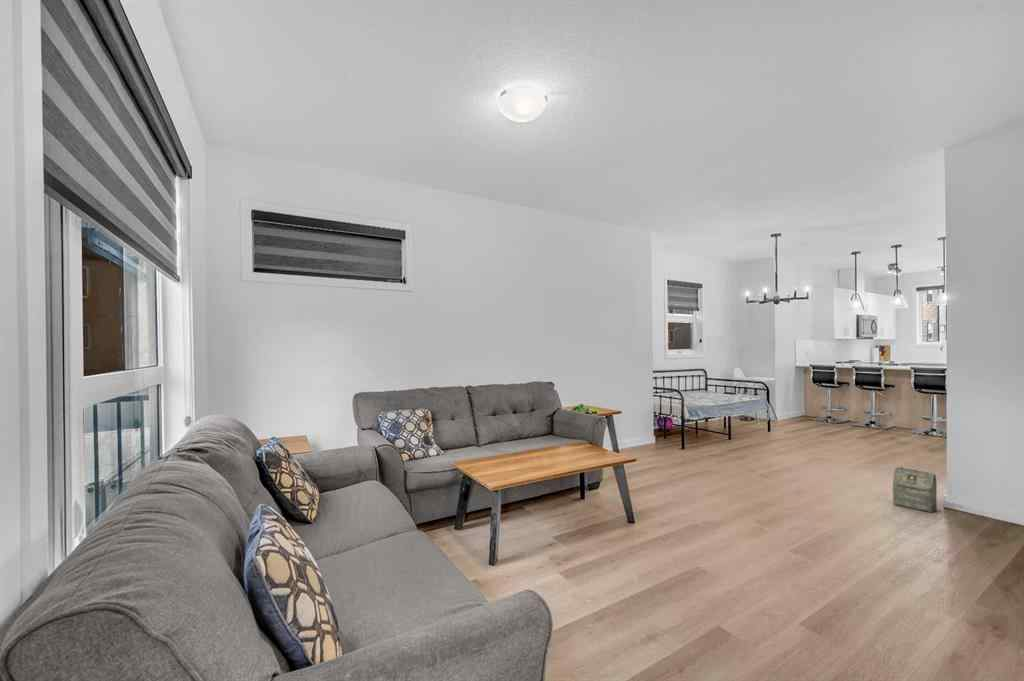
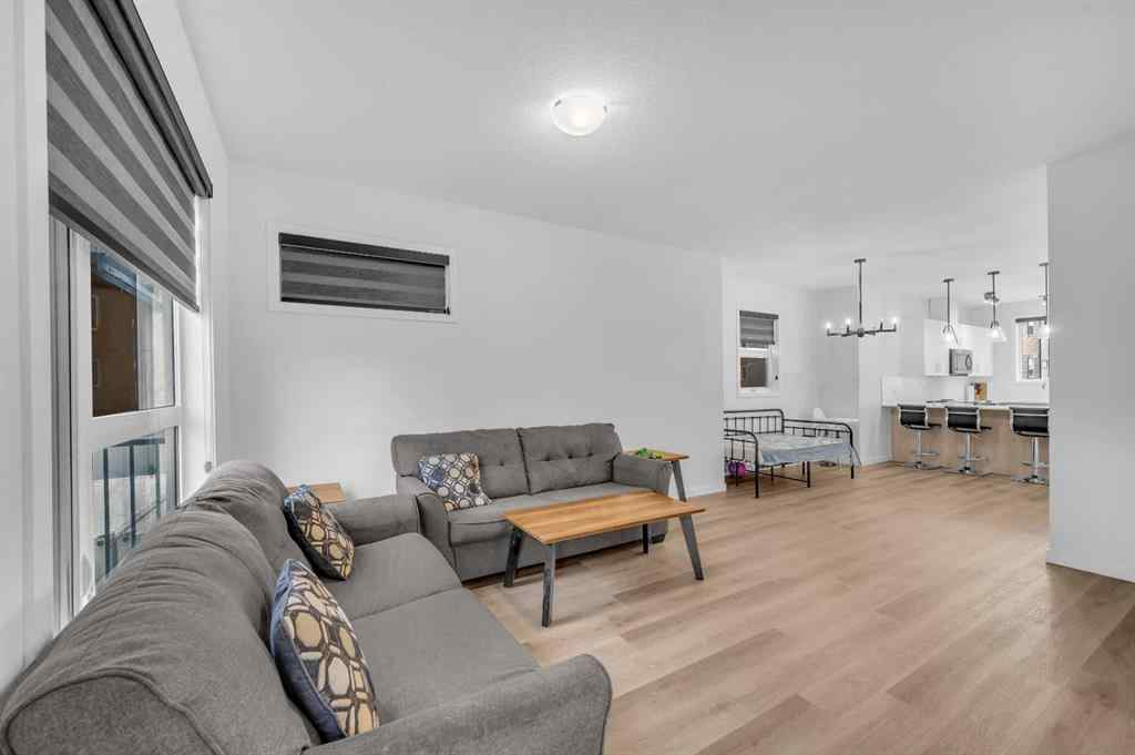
- bag (914, 488)
